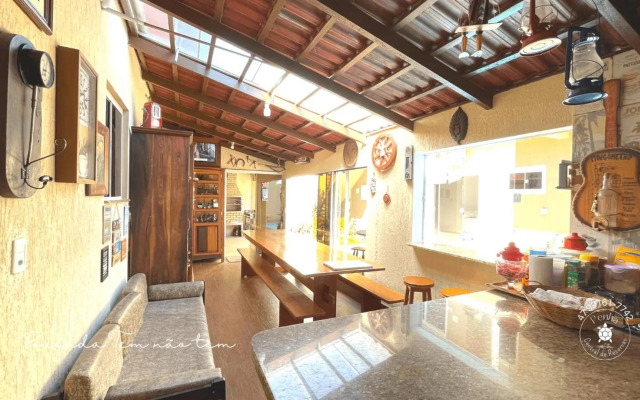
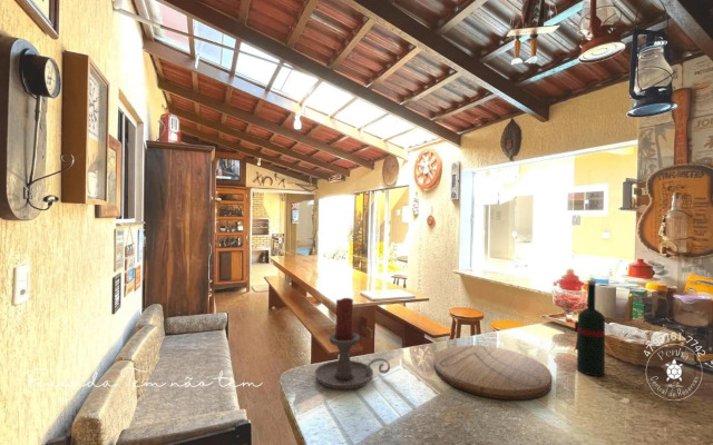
+ cutting board (489, 368)
+ wine bottle (587, 325)
+ candle holder (352, 337)
